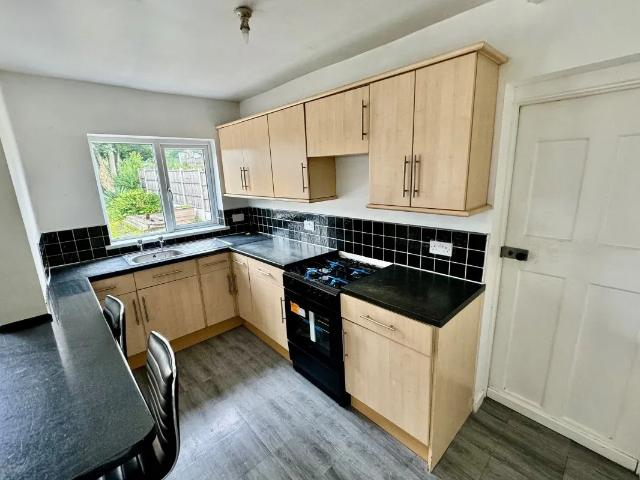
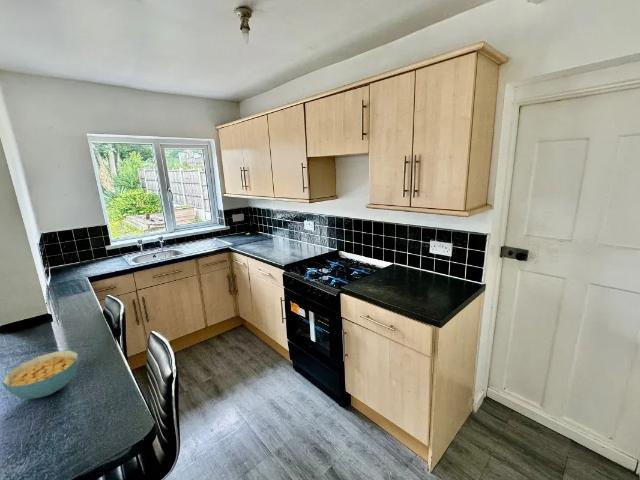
+ cereal bowl (45, 378)
